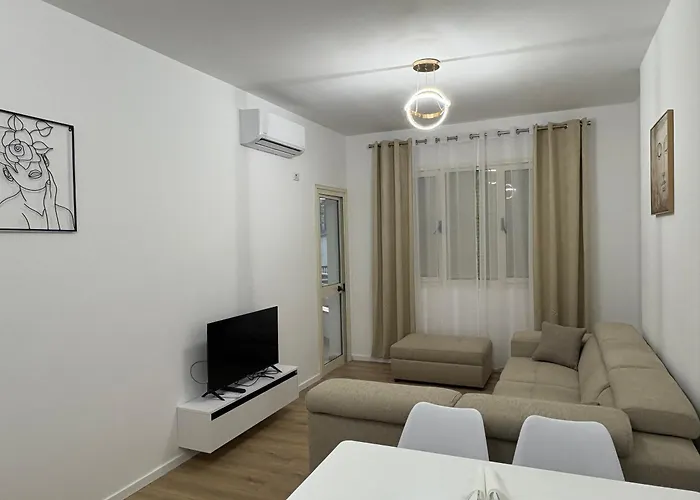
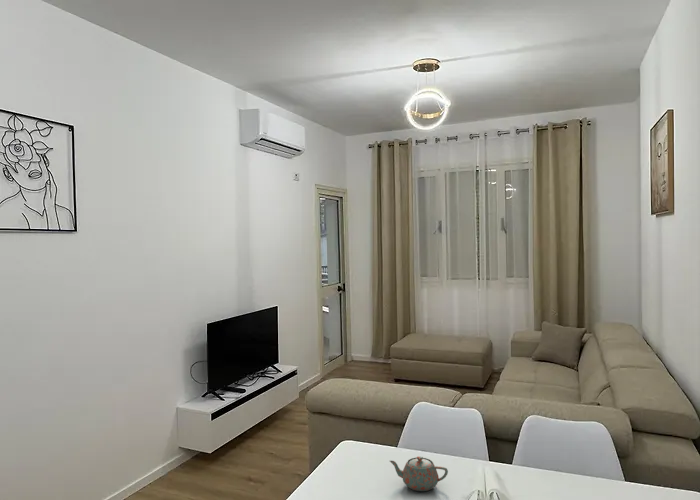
+ teapot (418, 471)
